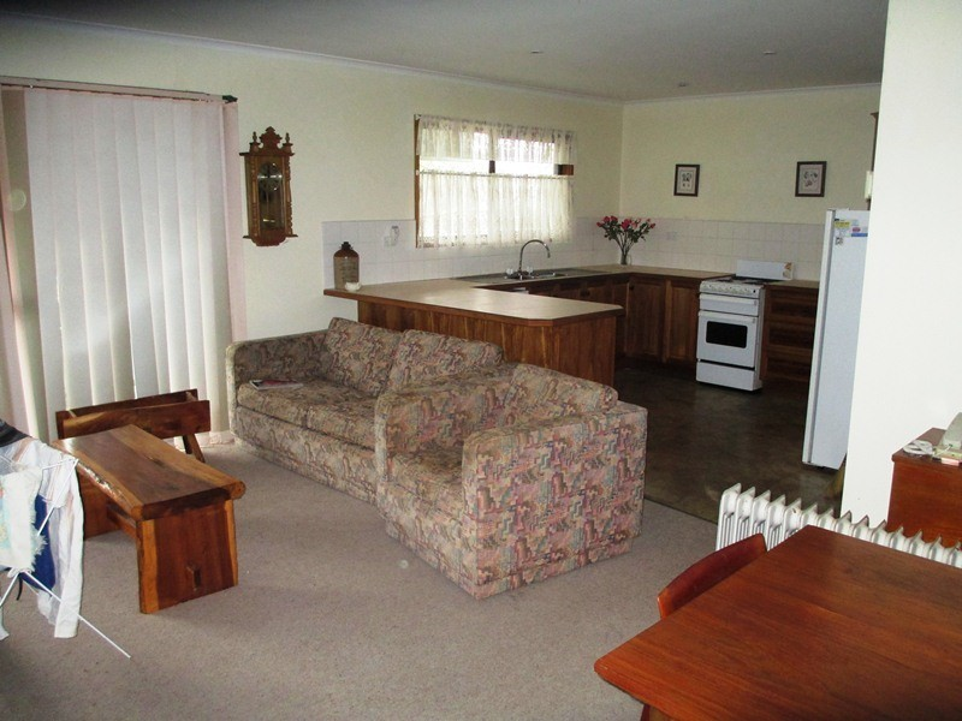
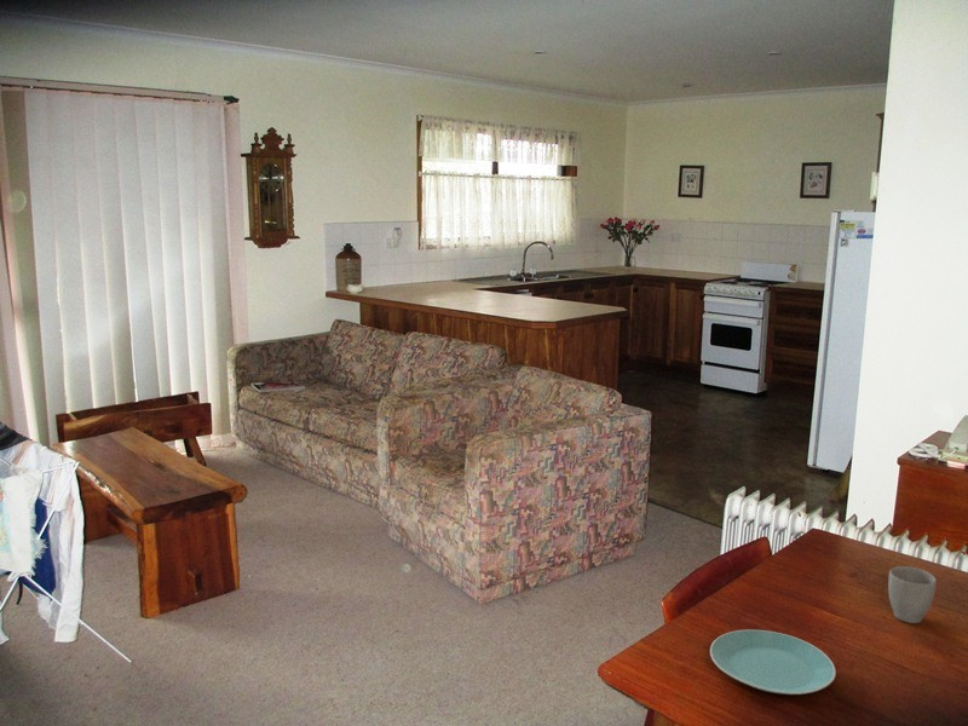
+ plate (771, 664)
+ mug (911, 593)
